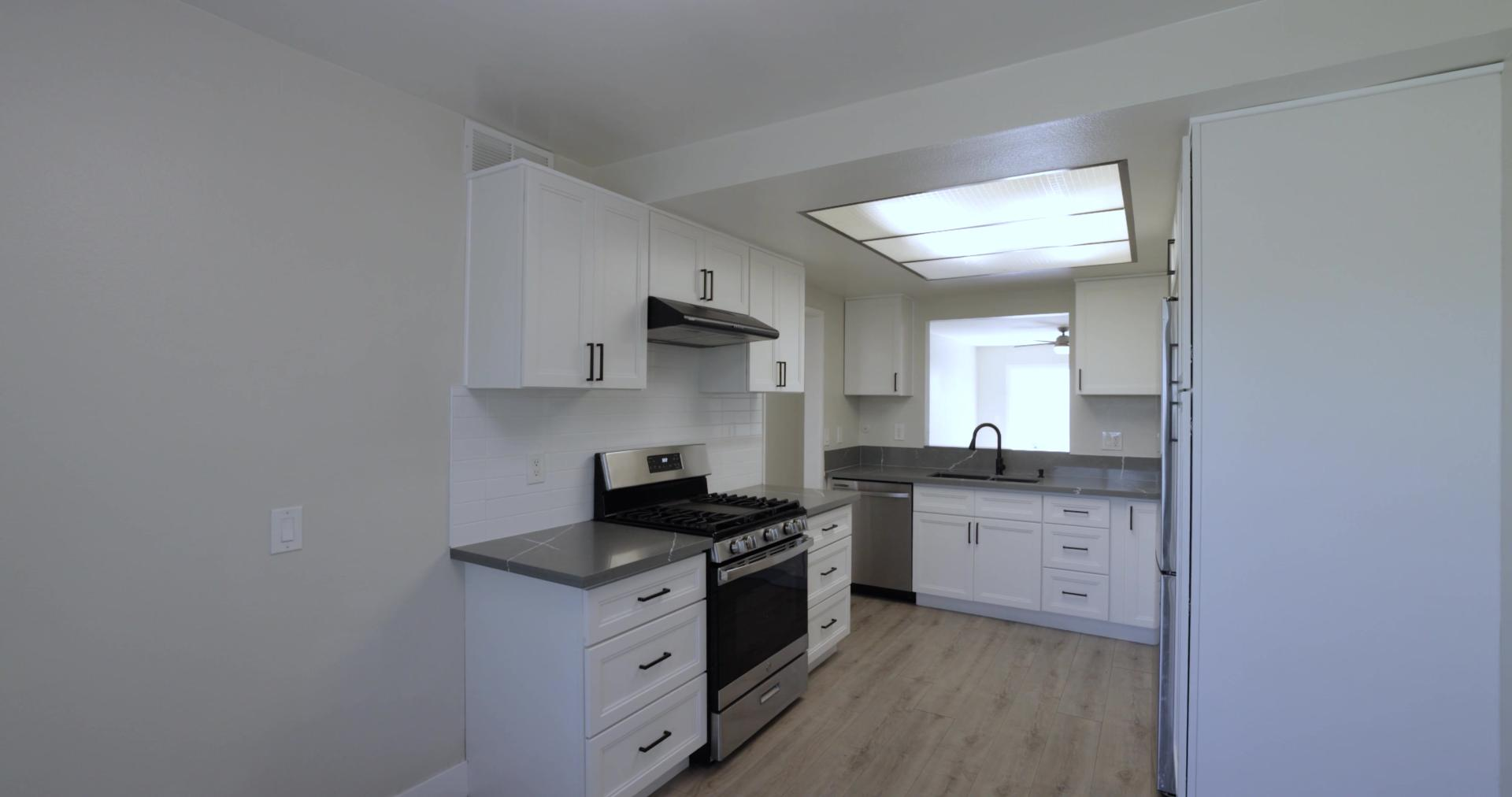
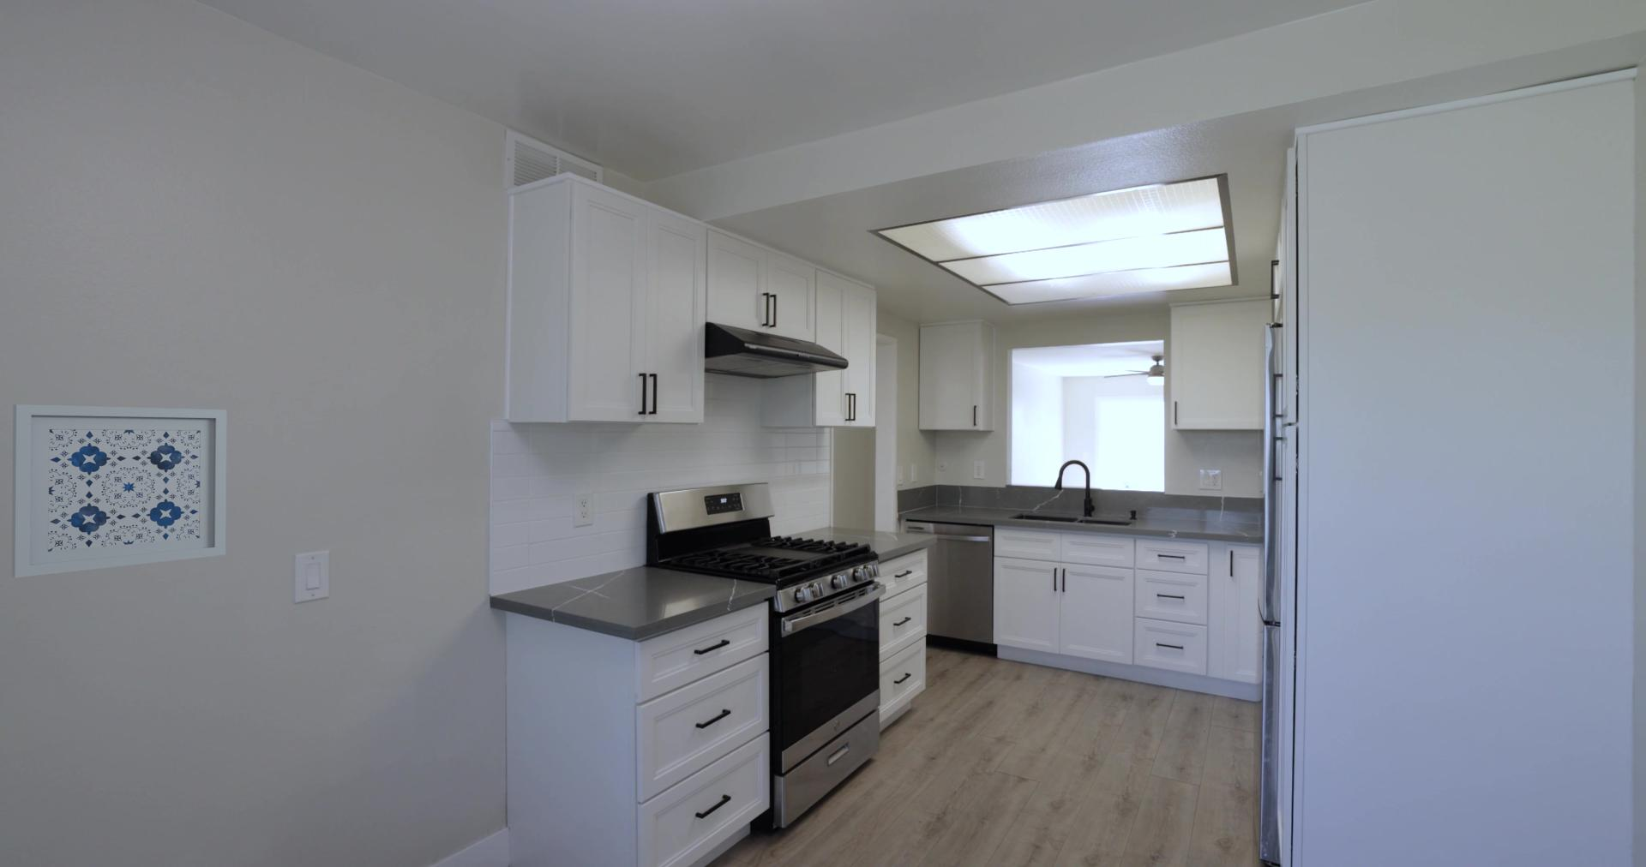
+ wall art (127, 486)
